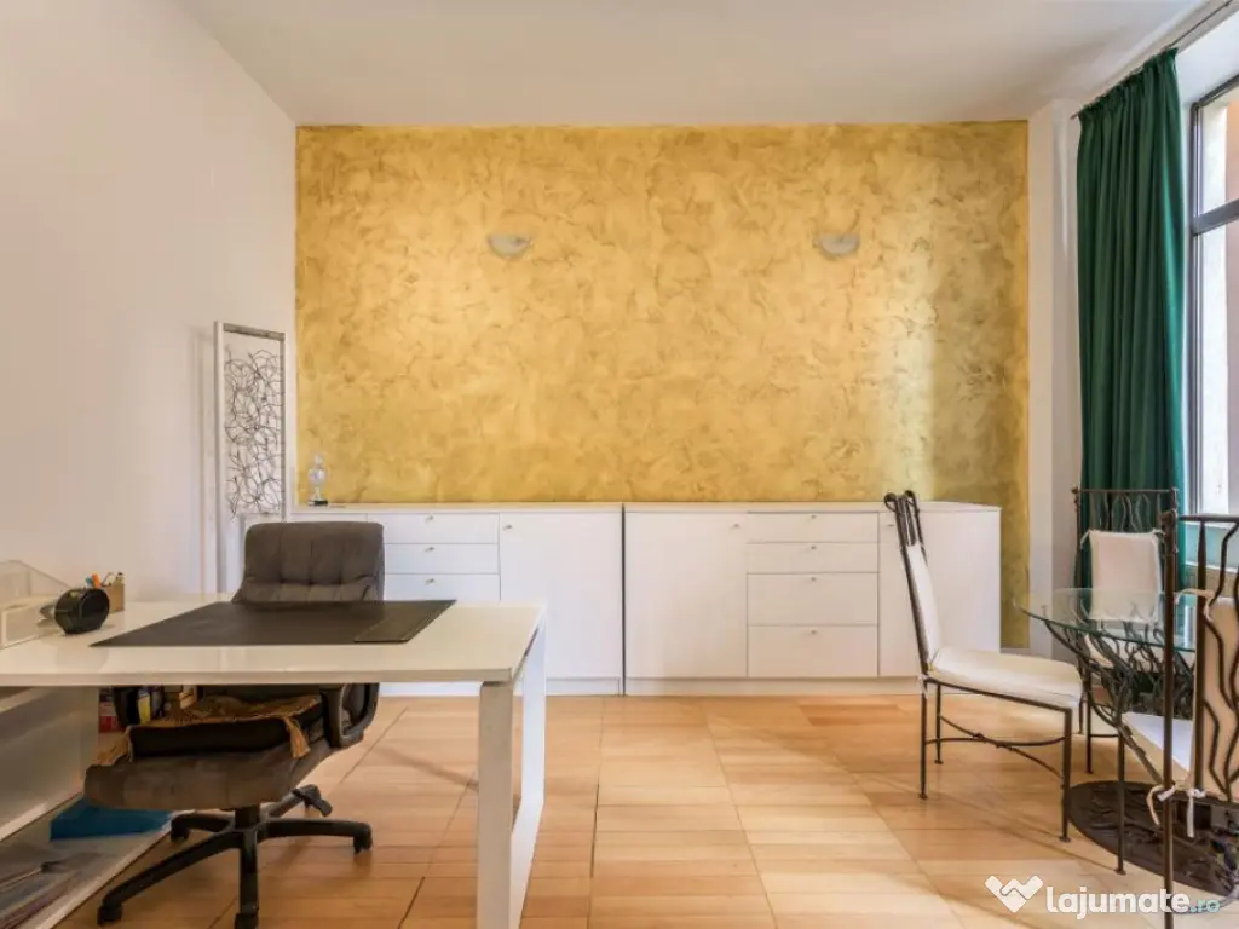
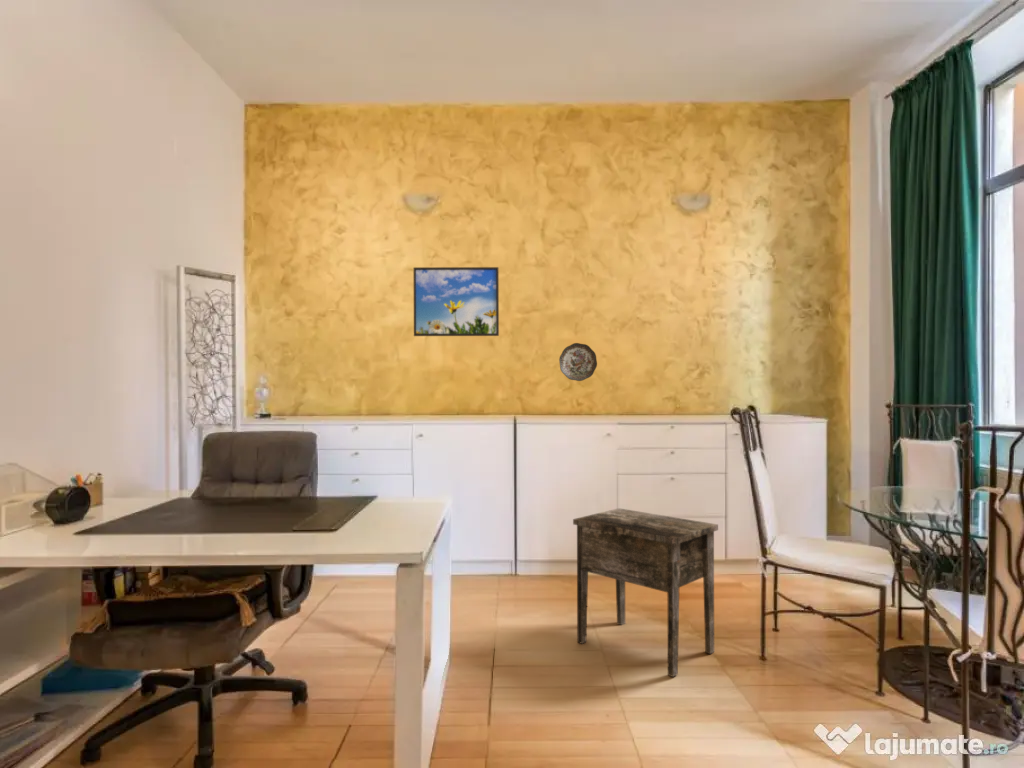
+ side table (644, 584)
+ decorative plate (577, 362)
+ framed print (456, 301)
